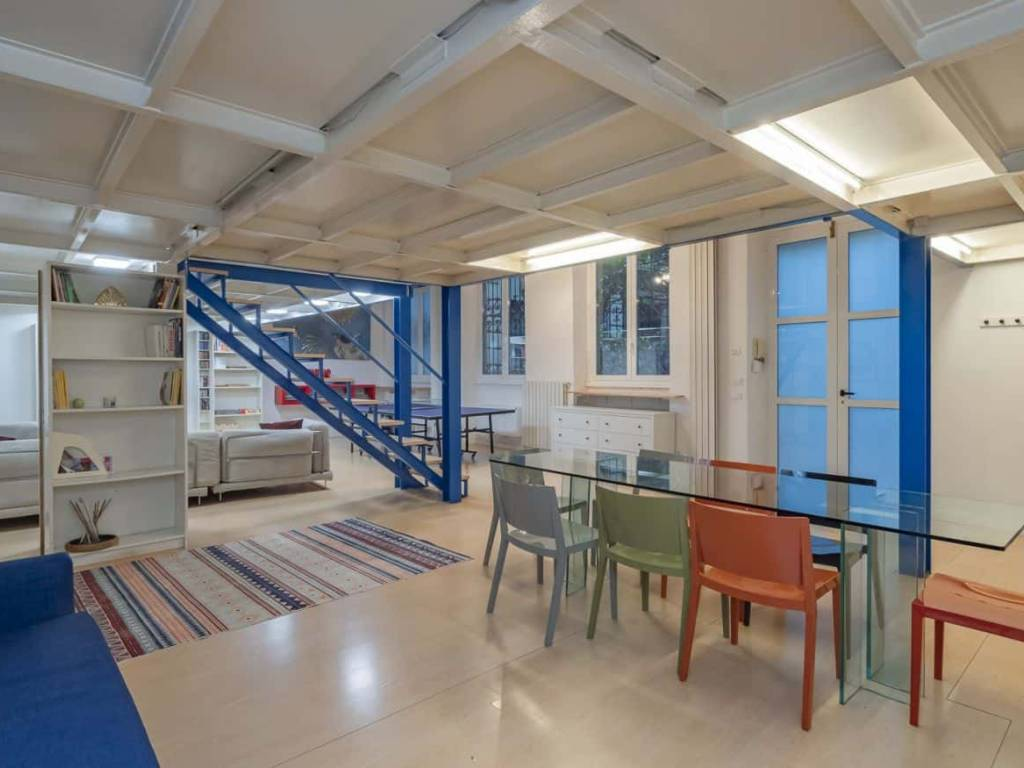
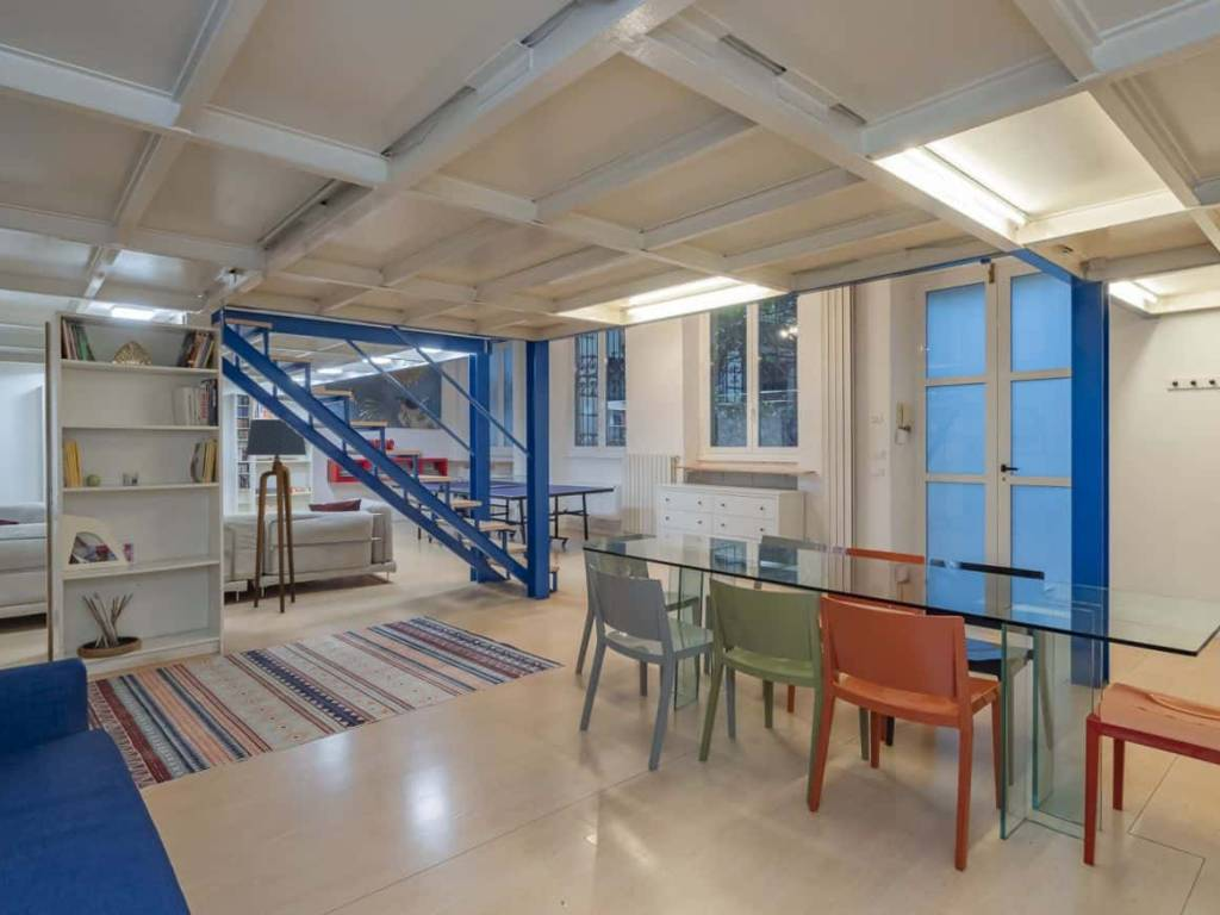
+ floor lamp (278, 513)
